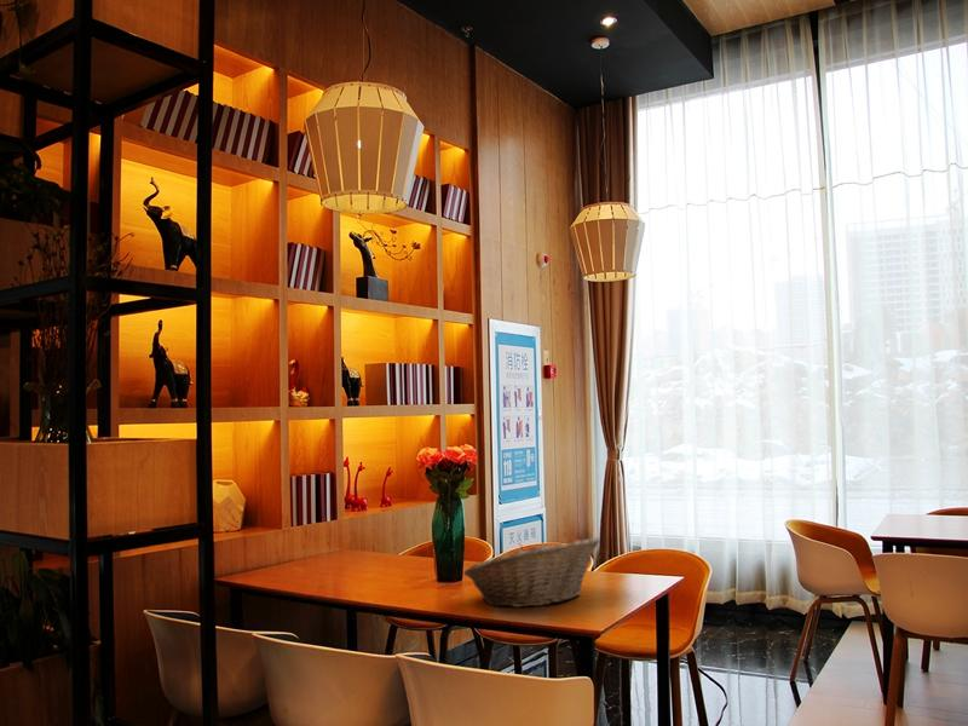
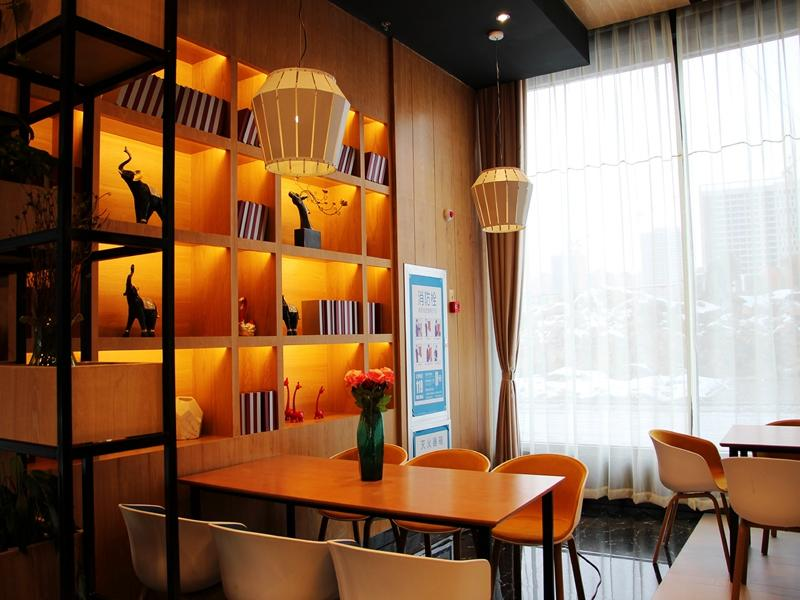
- fruit basket (534, 567)
